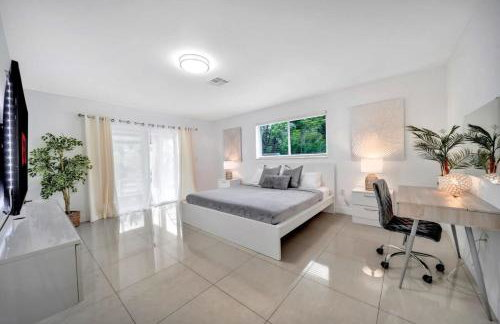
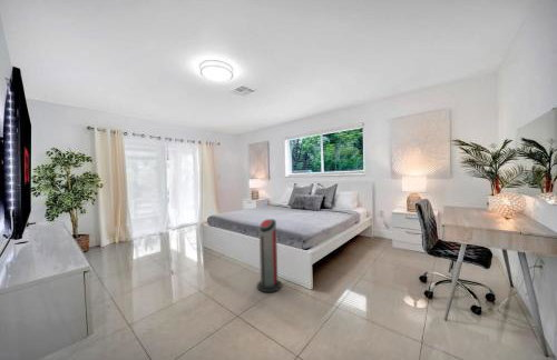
+ air purifier (268, 252)
